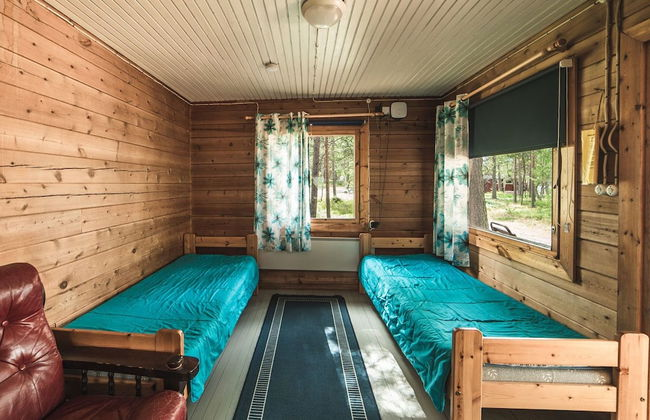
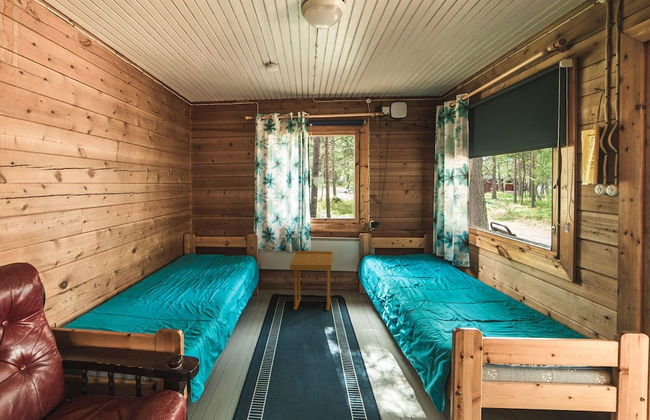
+ side table (312, 269)
